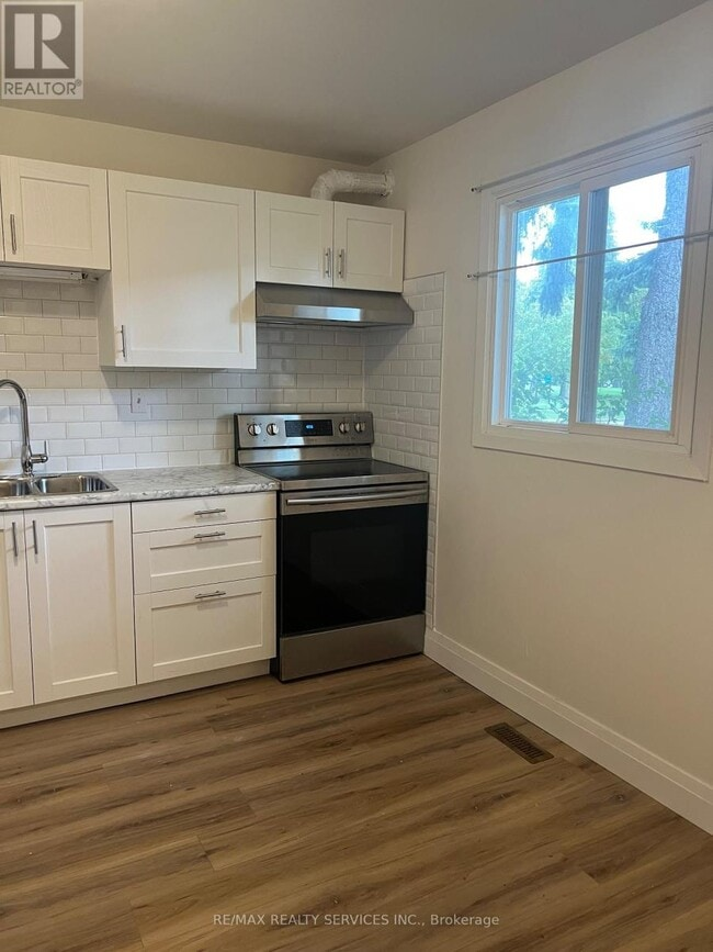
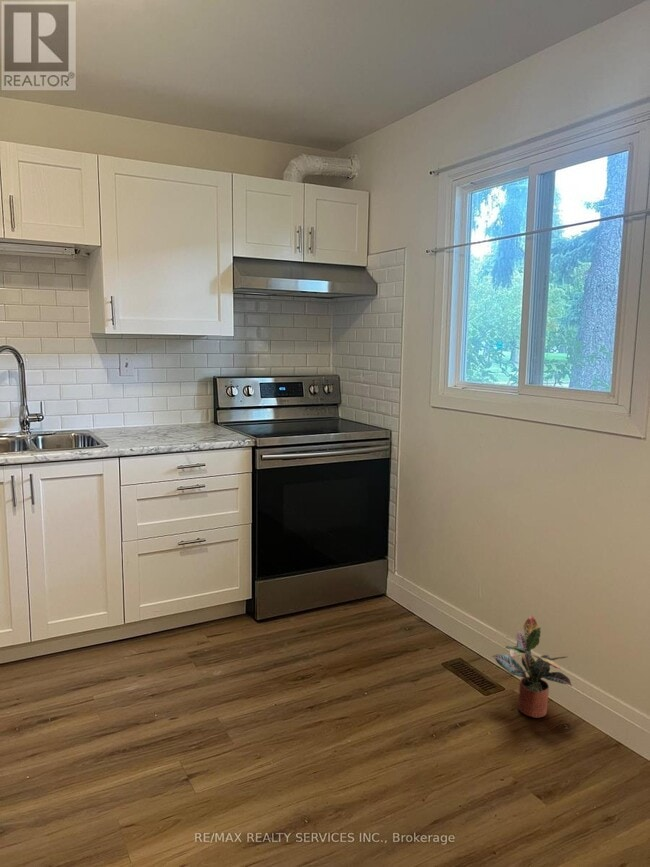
+ potted plant (530, 671)
